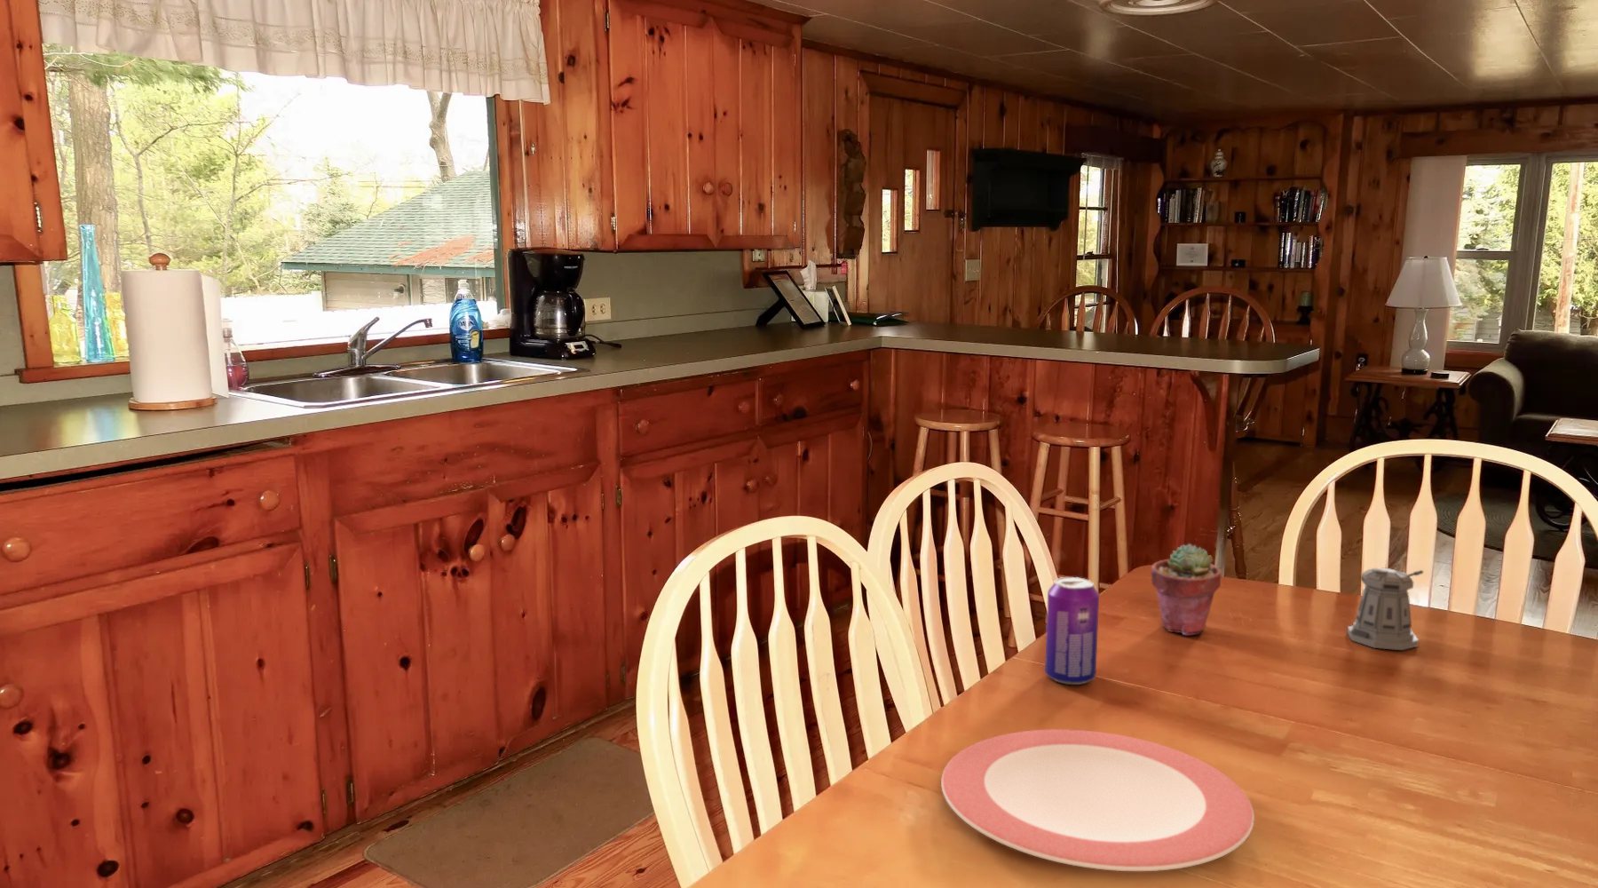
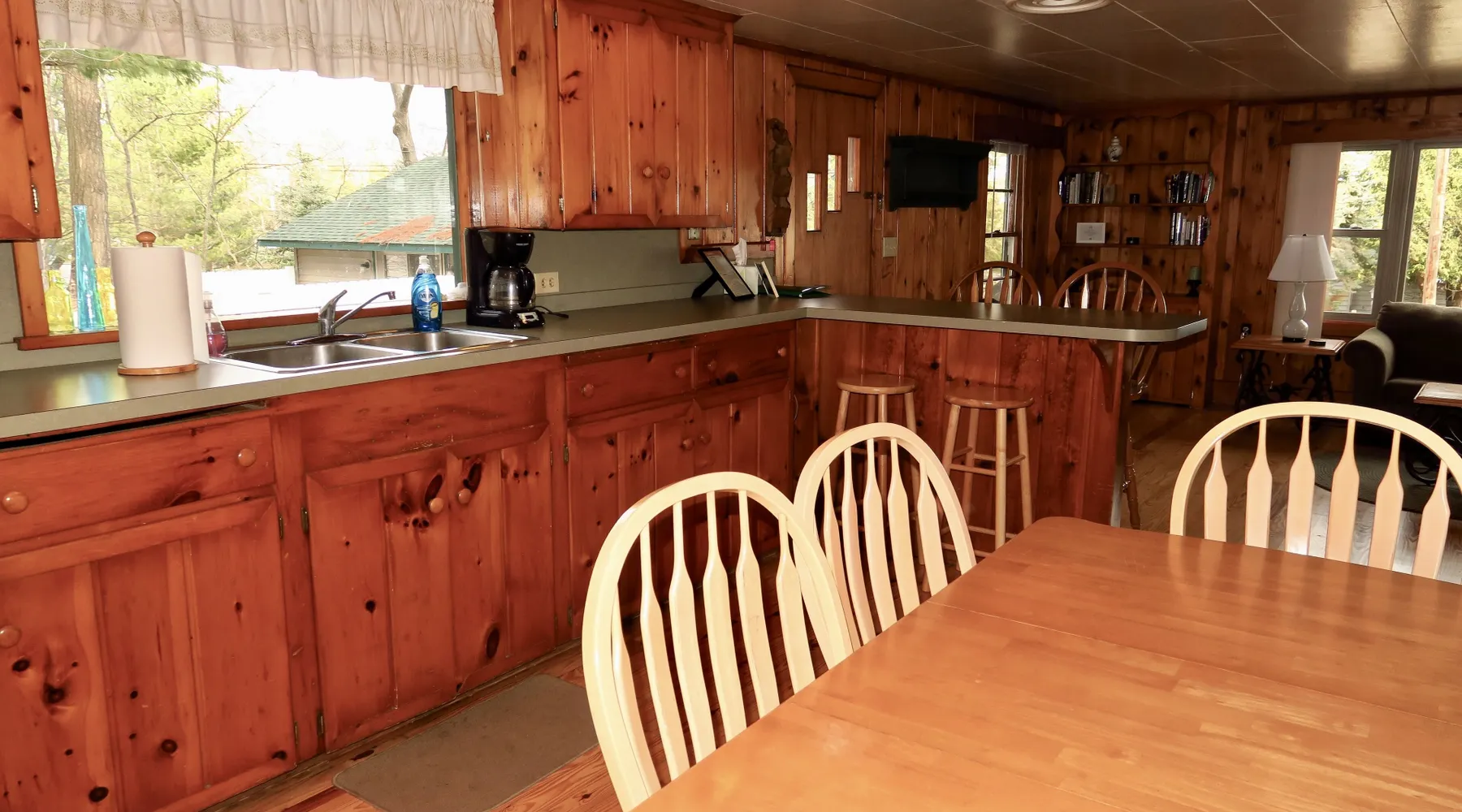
- pepper shaker (1390, 603)
- beverage can (1071, 630)
- potted succulent (1185, 585)
- plate (1092, 796)
